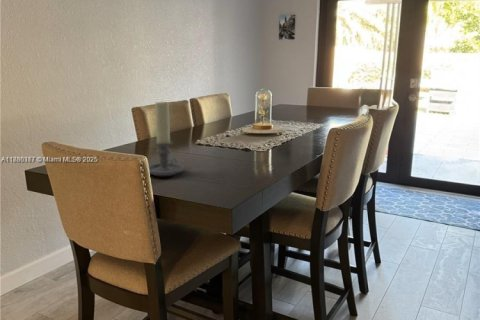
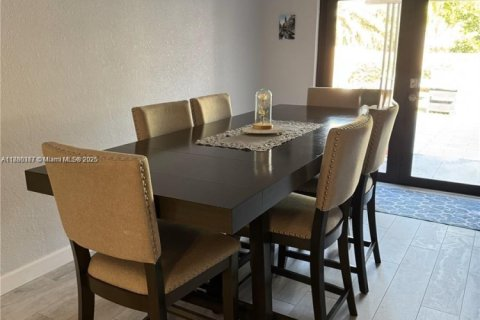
- candle holder (165, 137)
